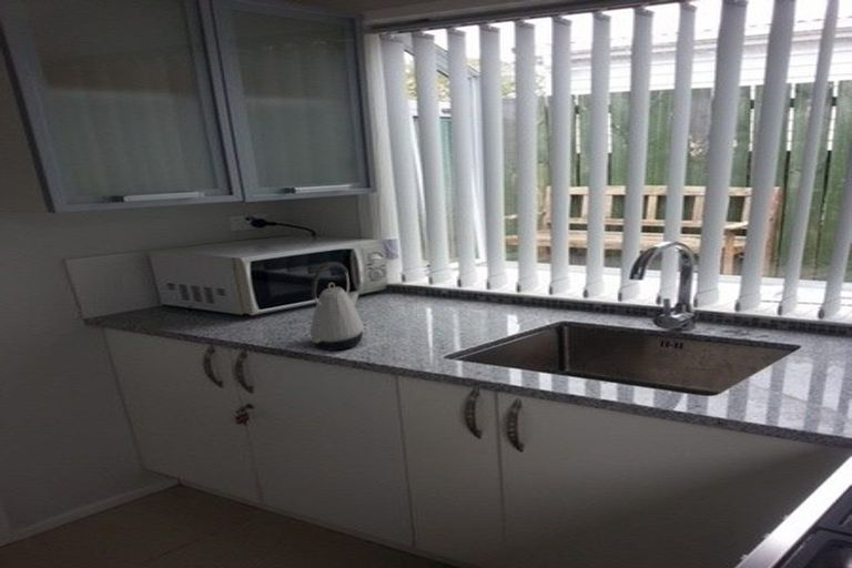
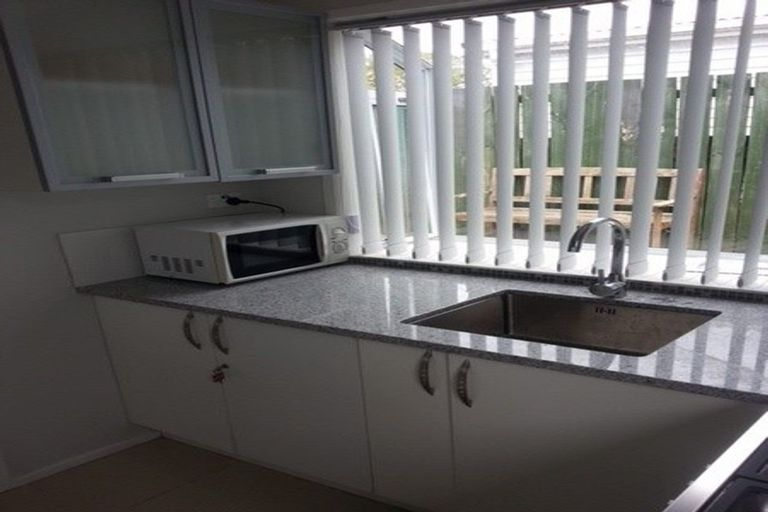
- kettle (335, 303)
